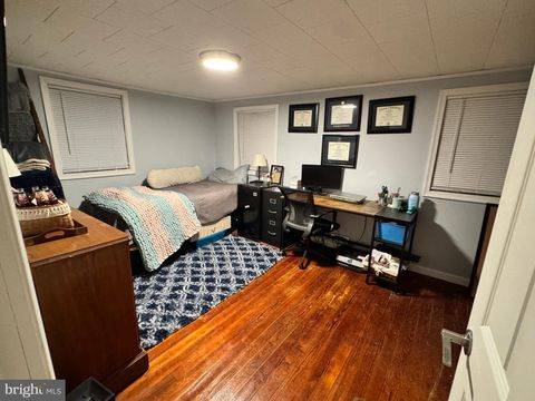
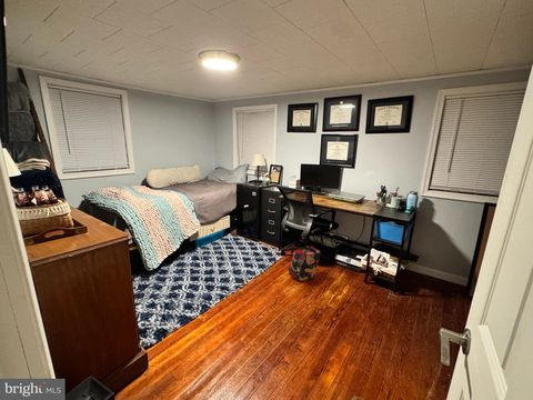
+ backpack (303, 260)
